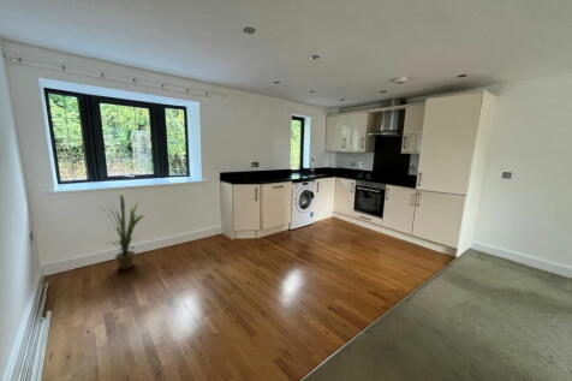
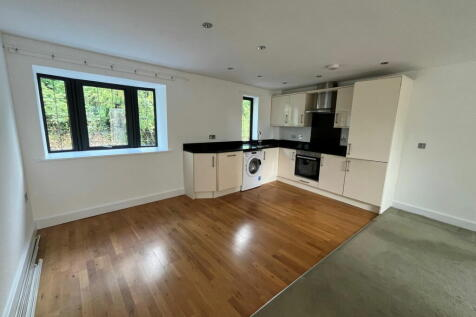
- house plant (121, 231)
